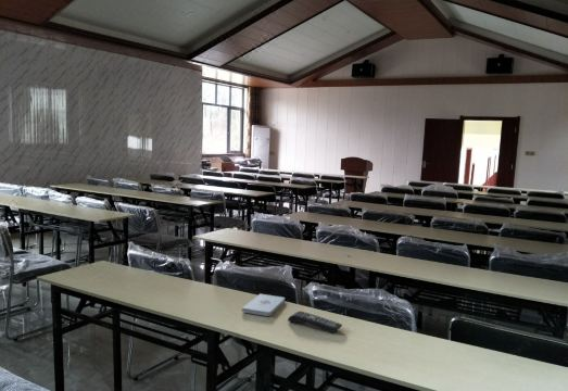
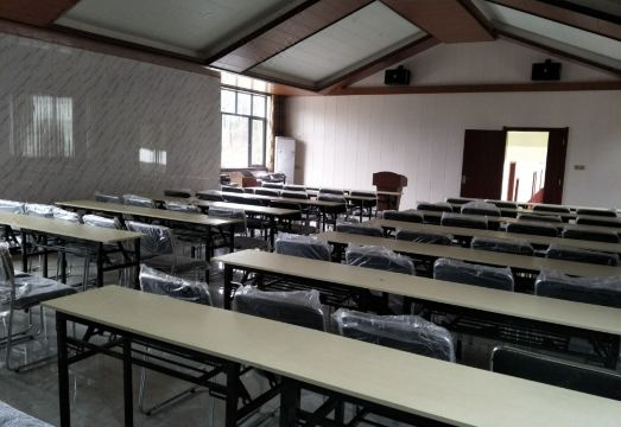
- notepad (264, 304)
- remote control (314, 320)
